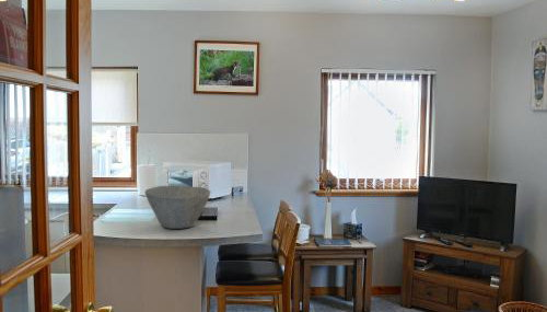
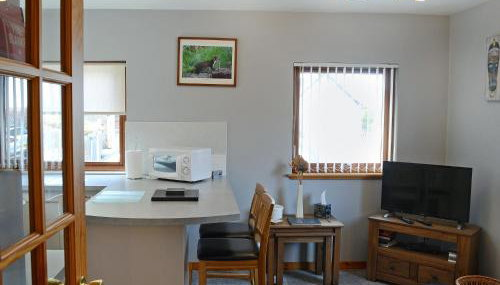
- bowl (177, 207)
